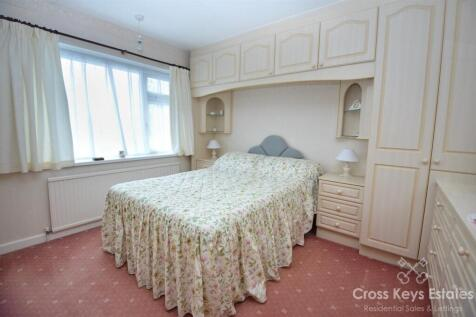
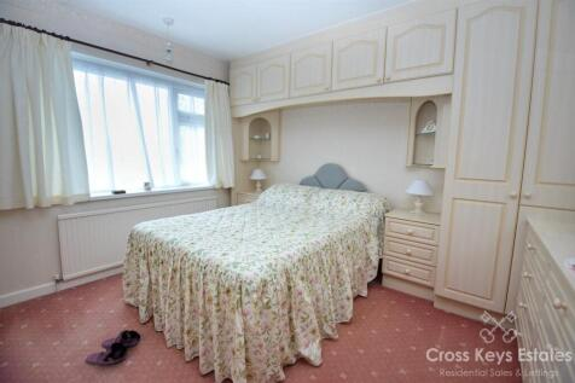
+ slippers (115, 343)
